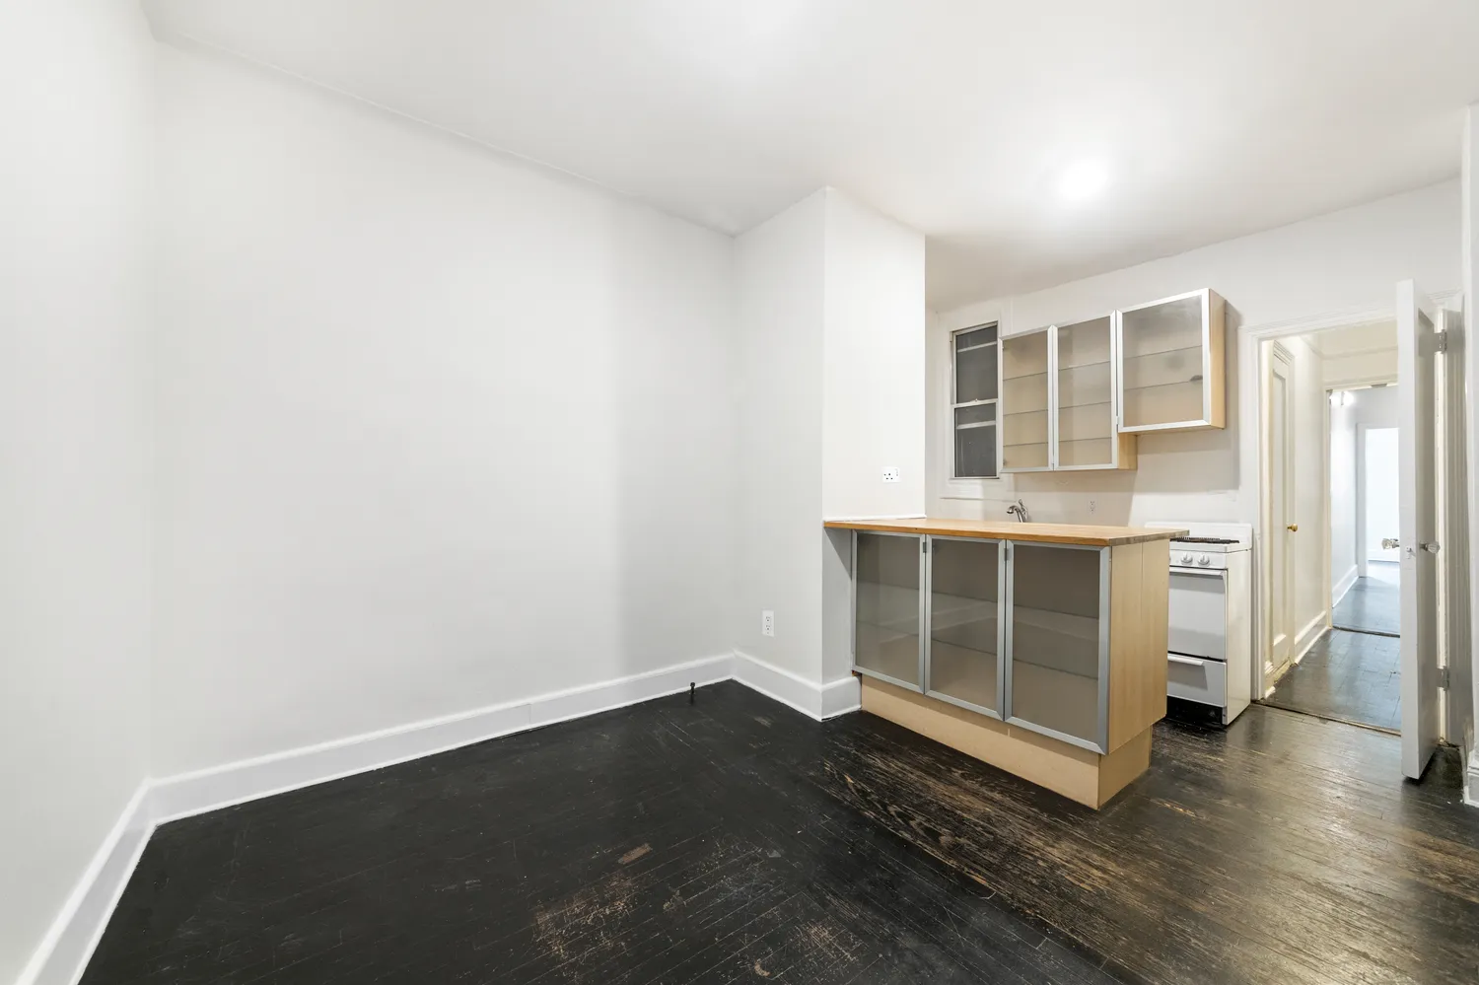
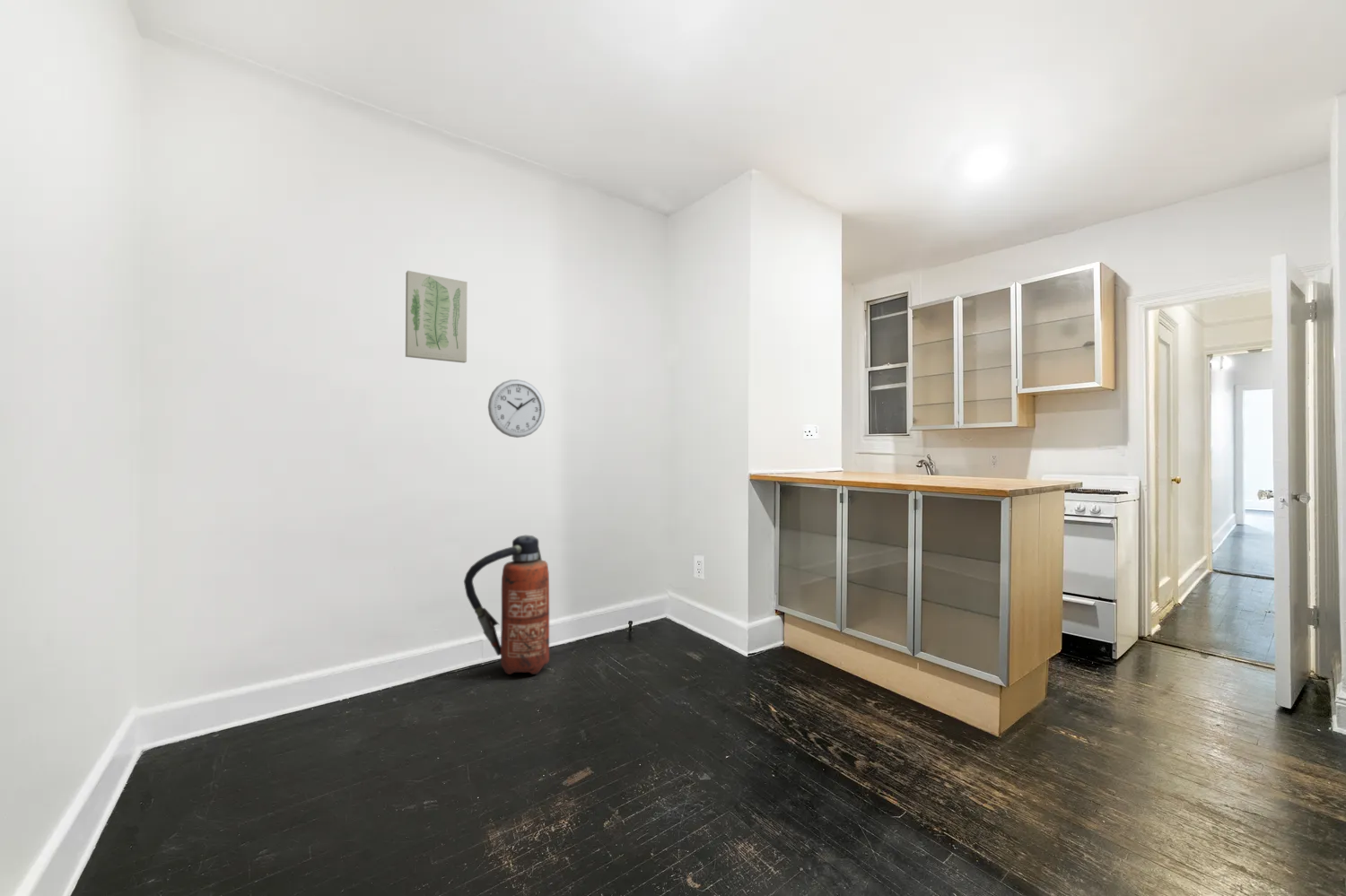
+ wall clock (518, 408)
+ wall art (437, 318)
+ fire extinguisher (506, 604)
